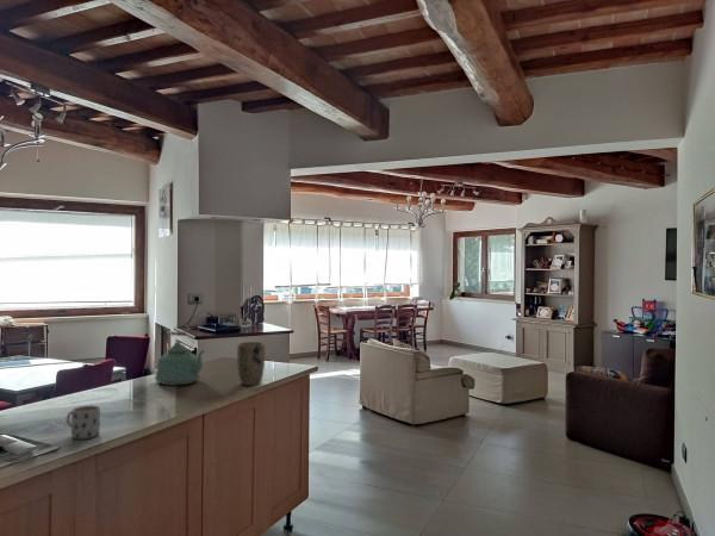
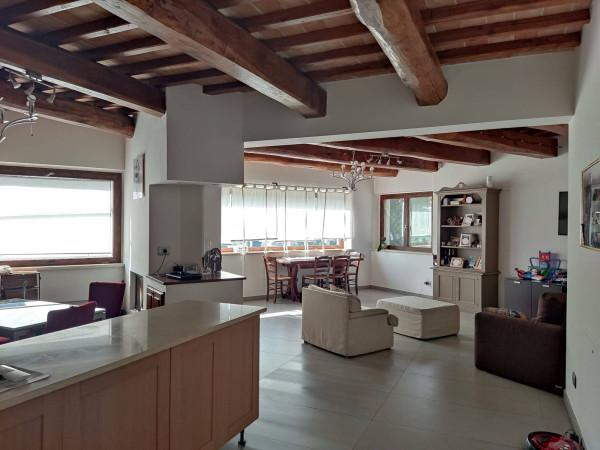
- mug (81, 420)
- kettle (181, 356)
- plant pot (250, 363)
